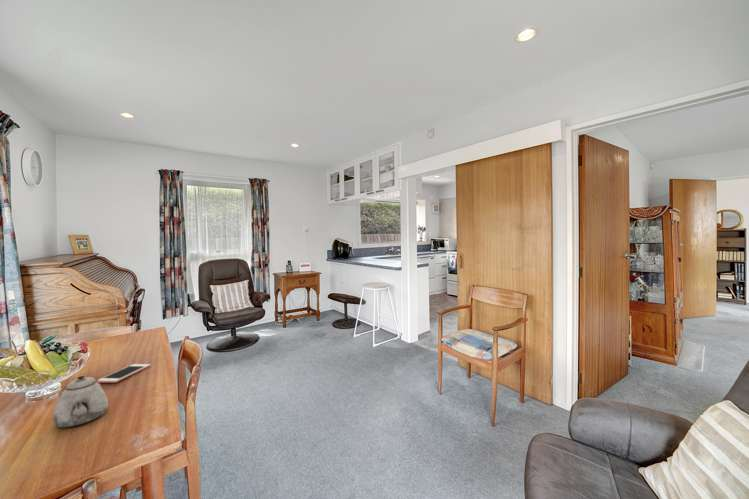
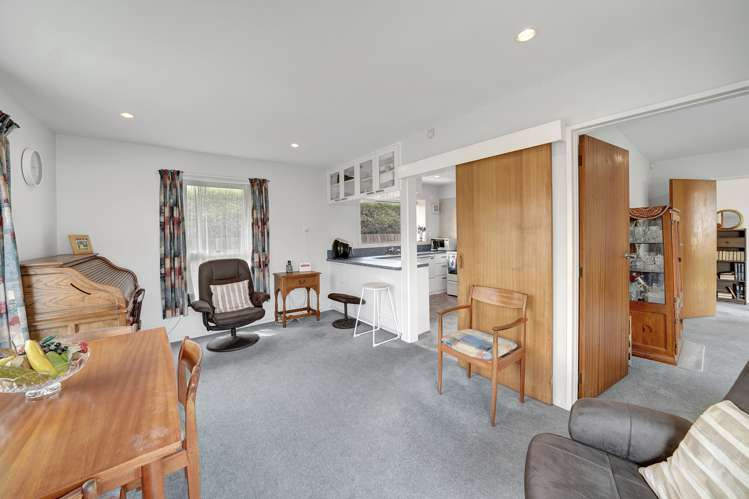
- teapot (81, 398)
- cell phone (125, 372)
